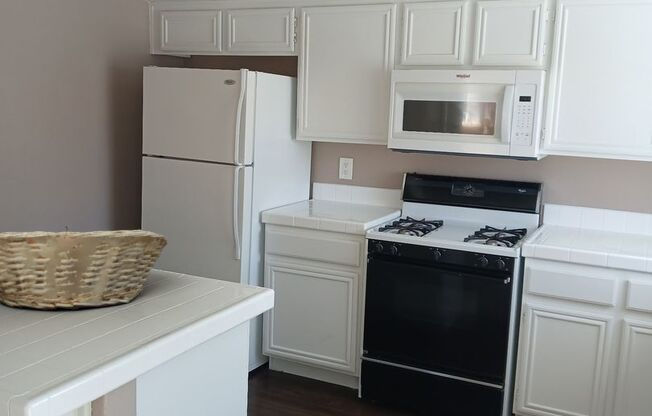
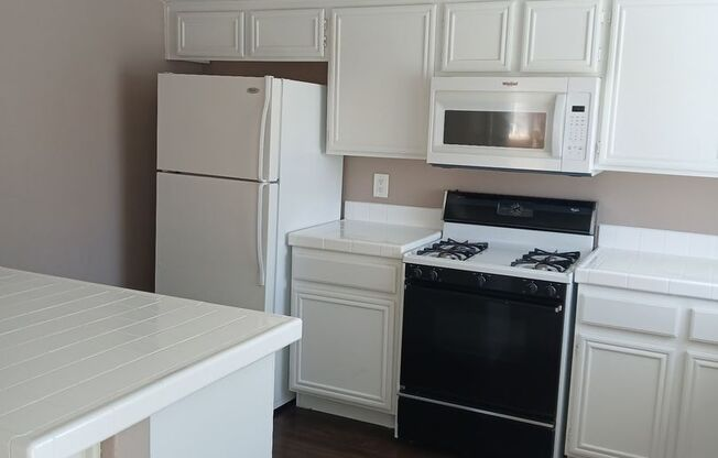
- fruit basket (69, 259)
